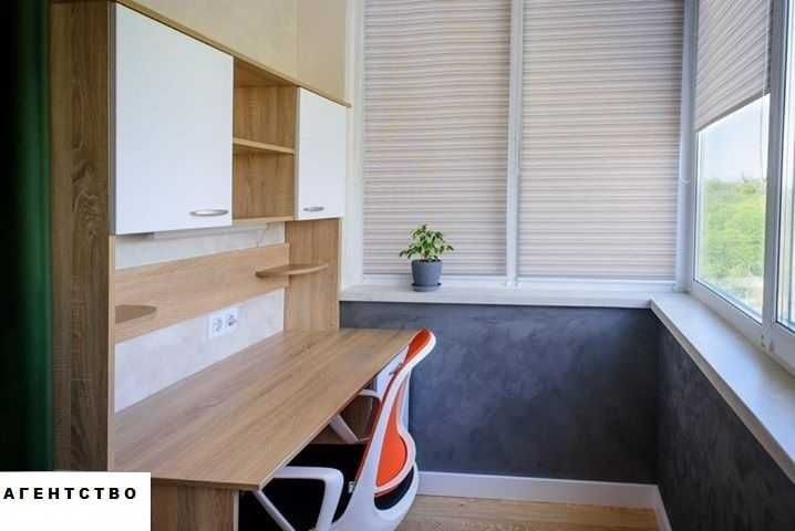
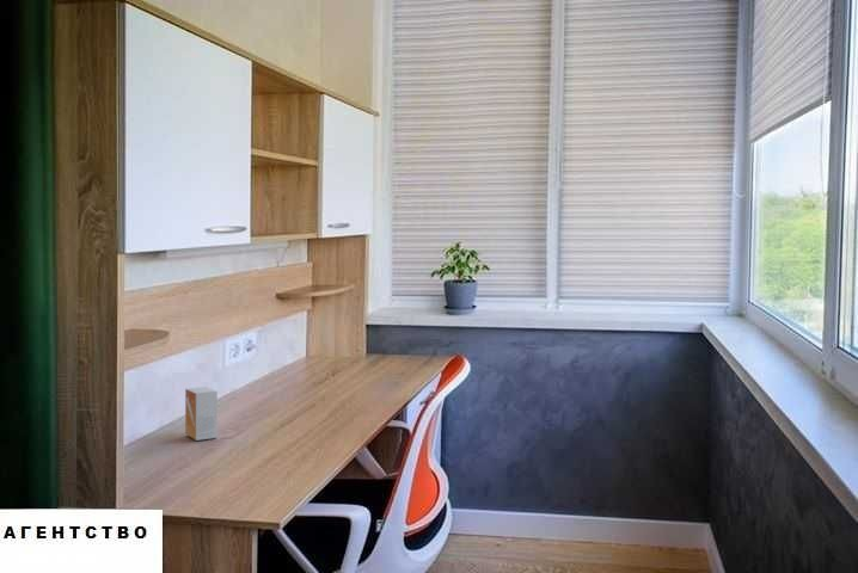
+ small box (201, 413)
